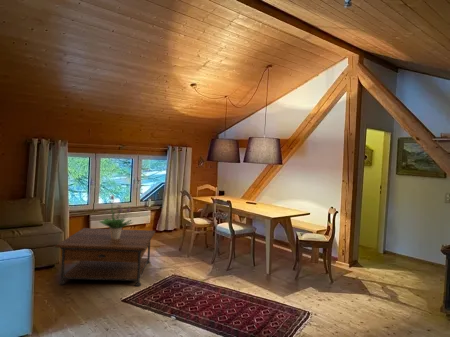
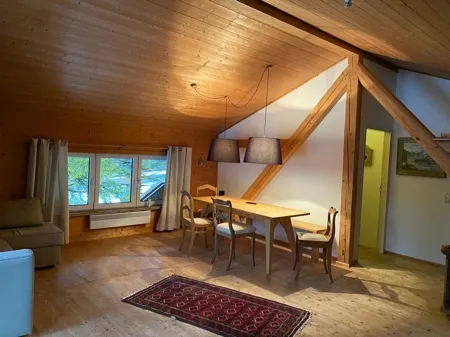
- coffee table (110, 254)
- potted plant (117, 216)
